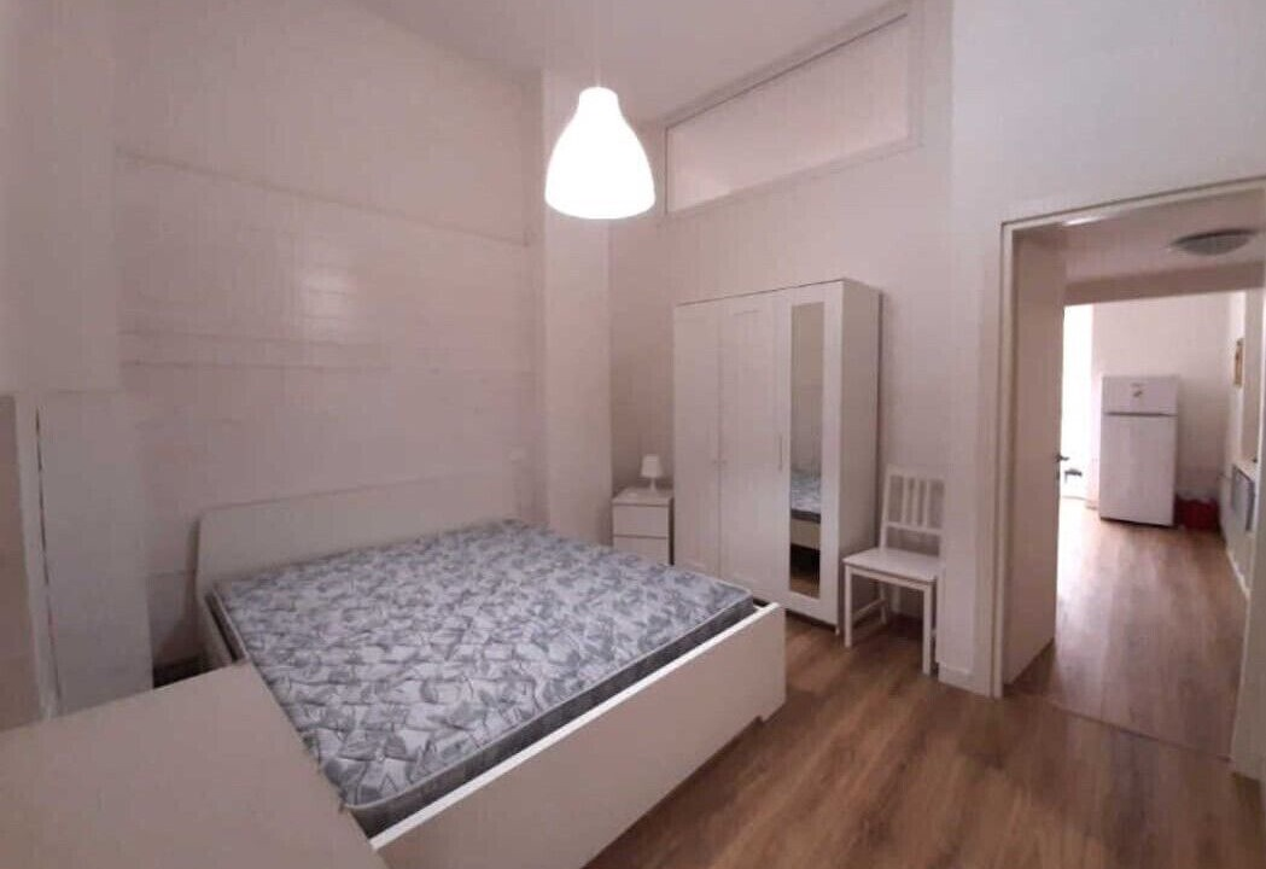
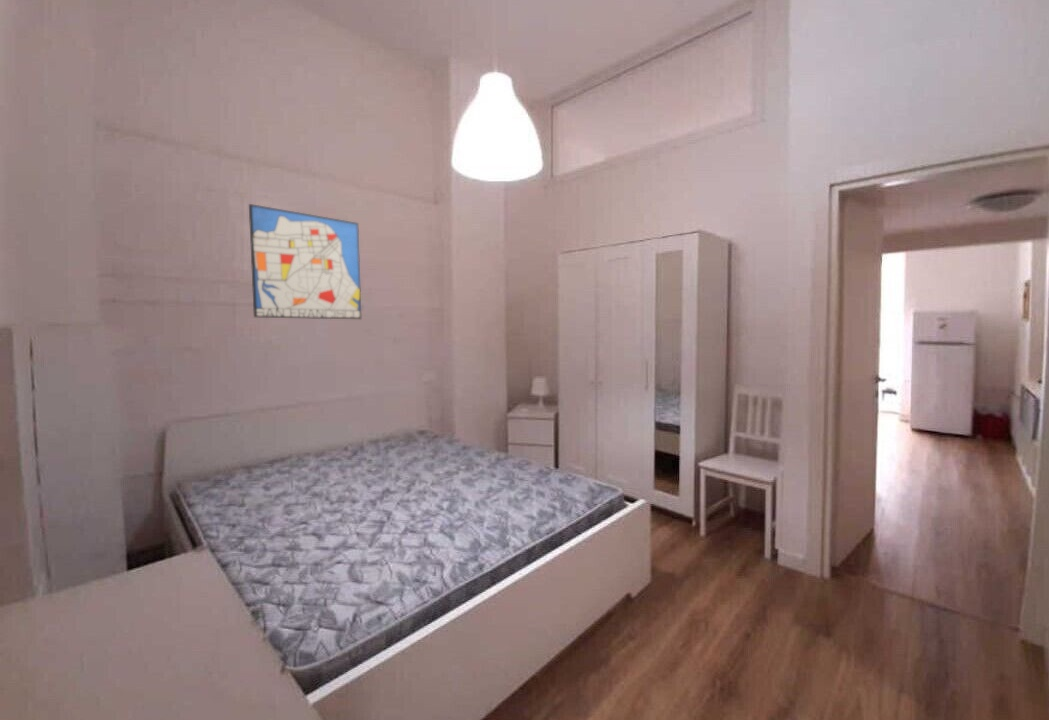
+ wall art (309, 266)
